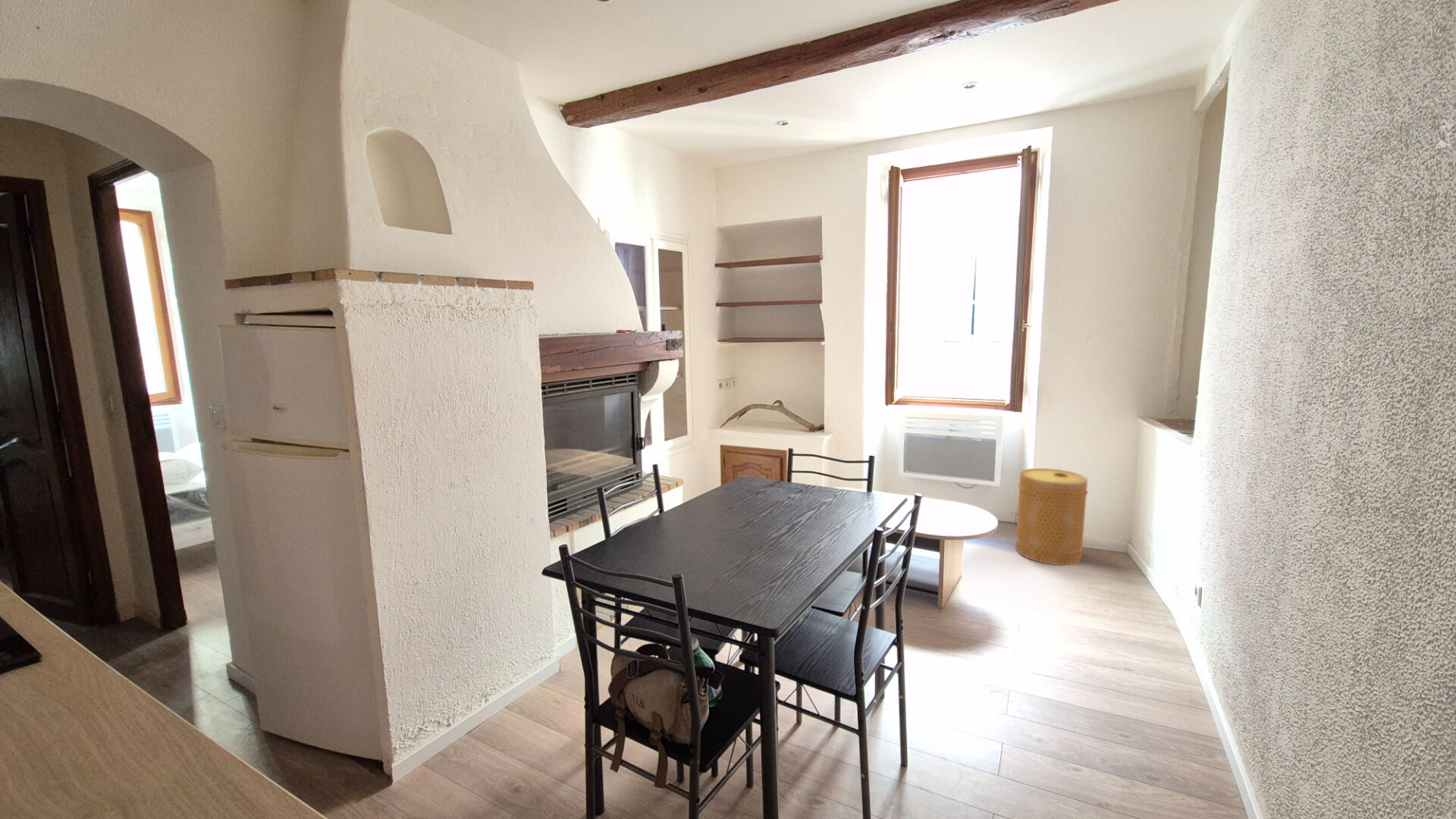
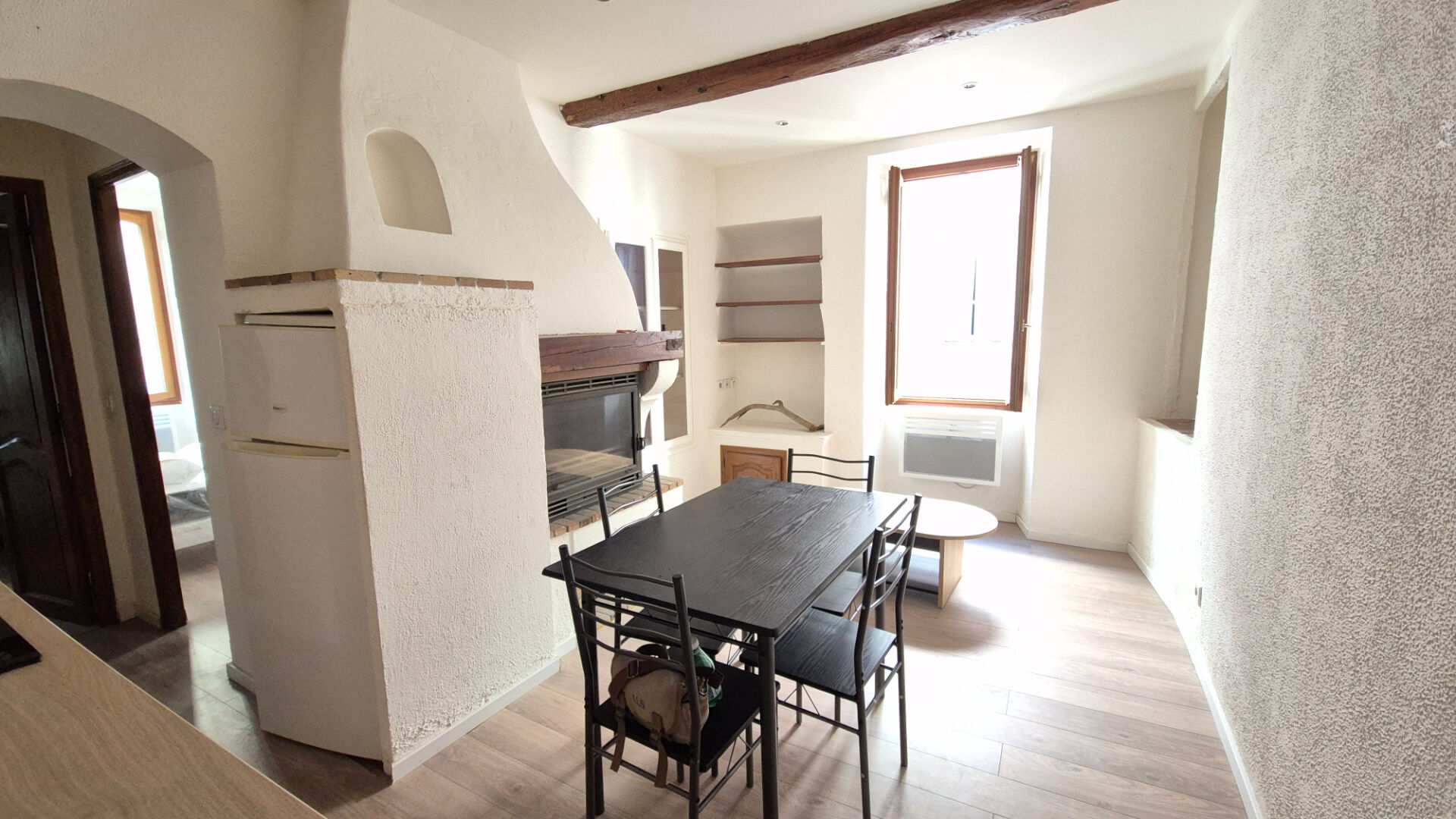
- basket (1050, 514)
